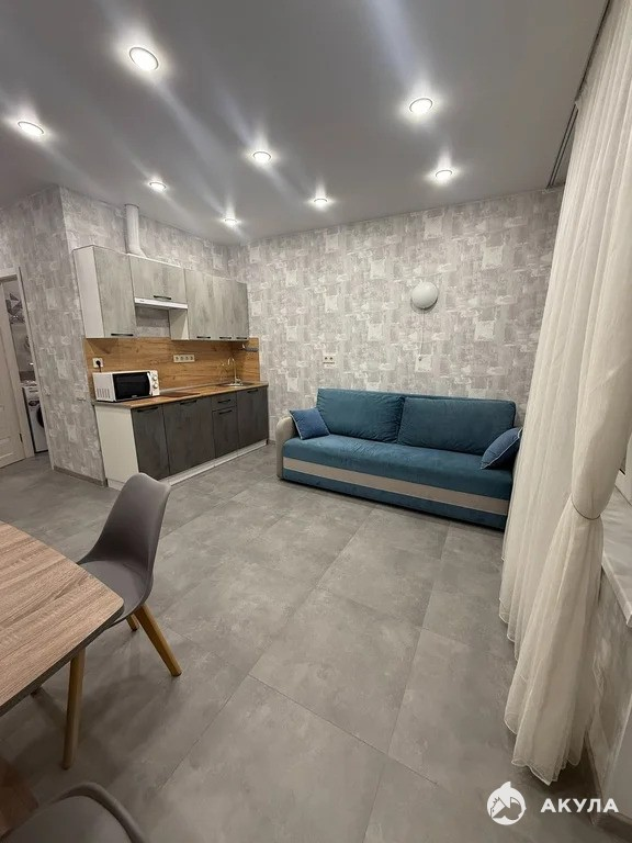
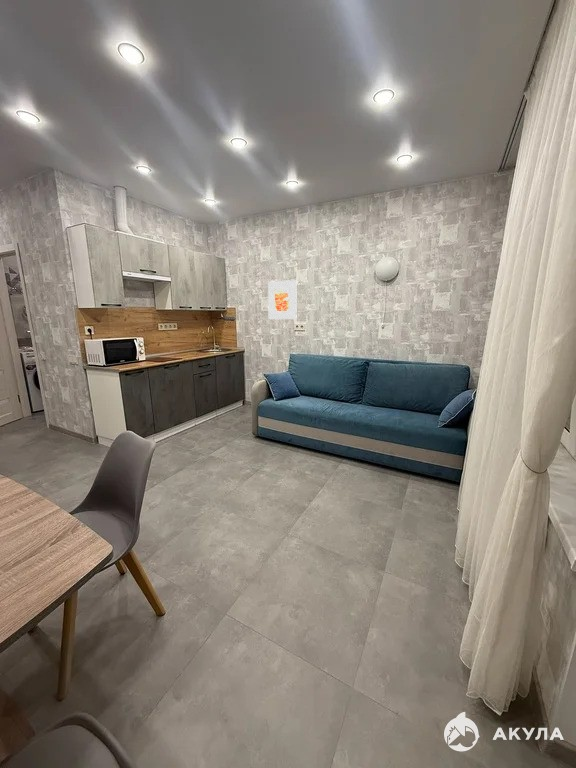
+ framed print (282, 300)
